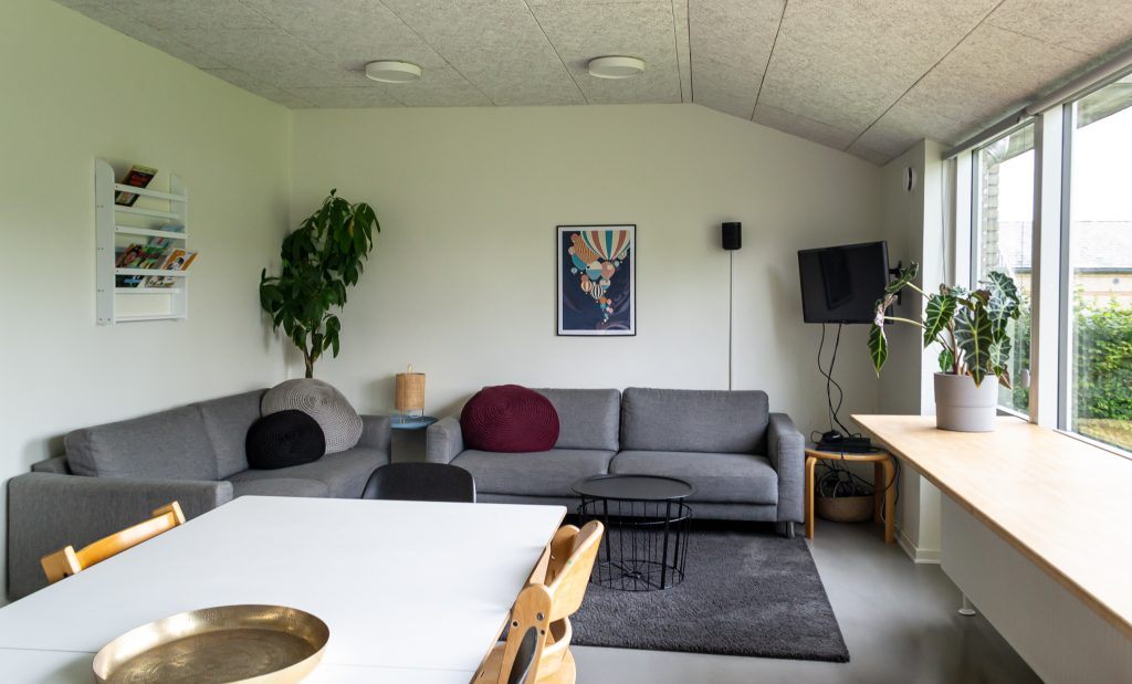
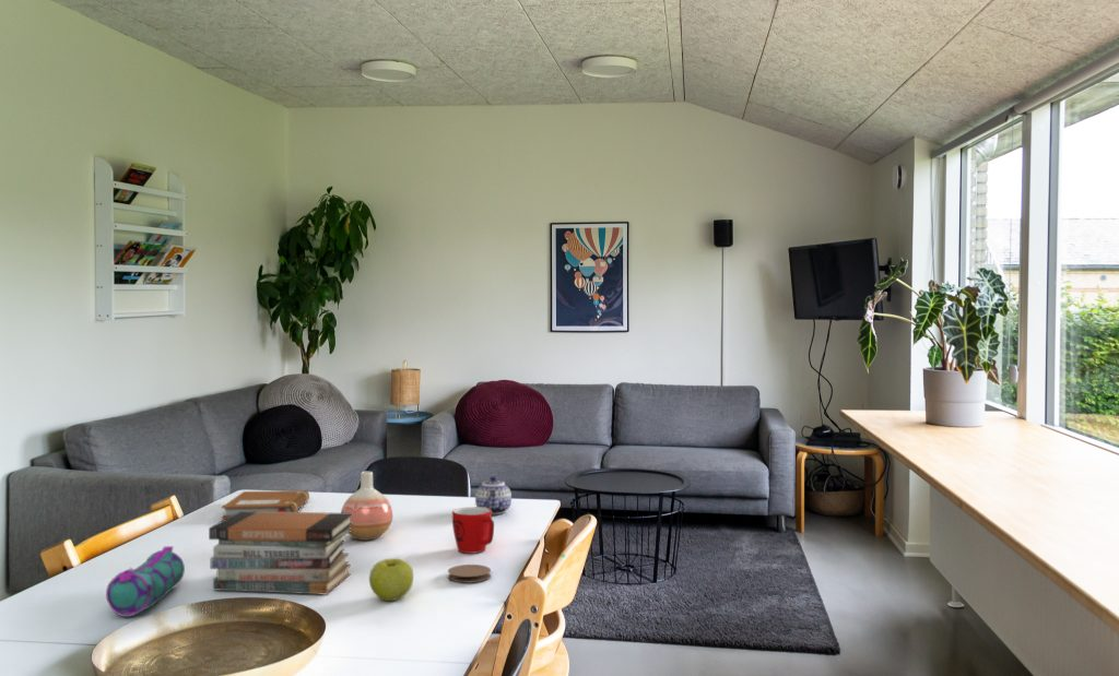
+ notebook (267, 503)
+ pencil case (148, 579)
+ book stack (282, 550)
+ teapot (493, 494)
+ apple (391, 580)
+ mug (475, 531)
+ coaster (469, 572)
+ vase (366, 505)
